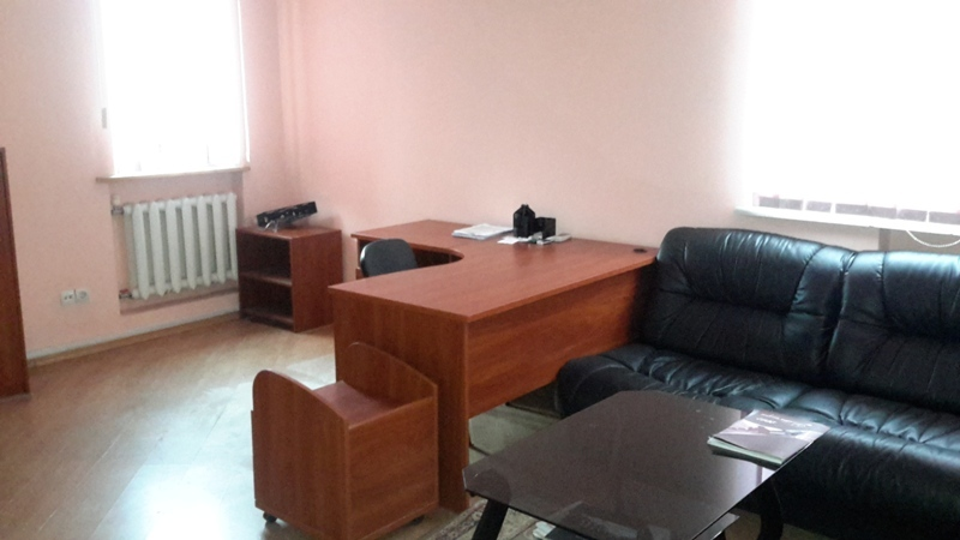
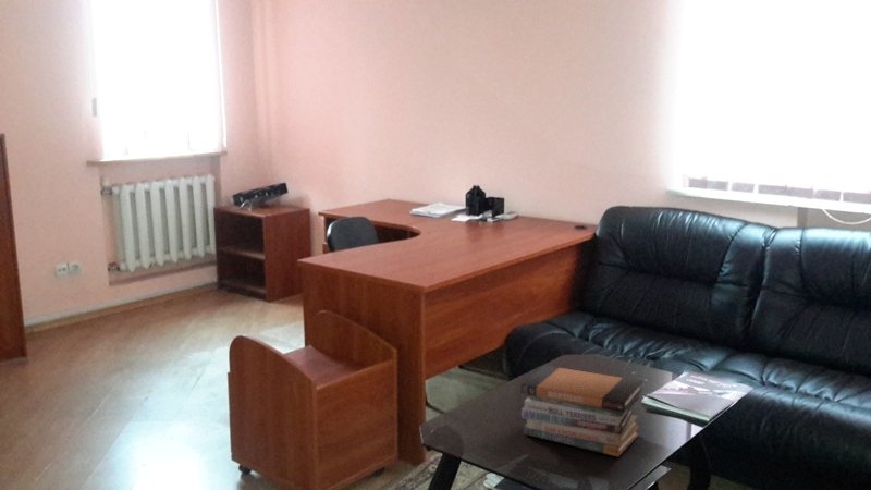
+ book stack (580, 408)
